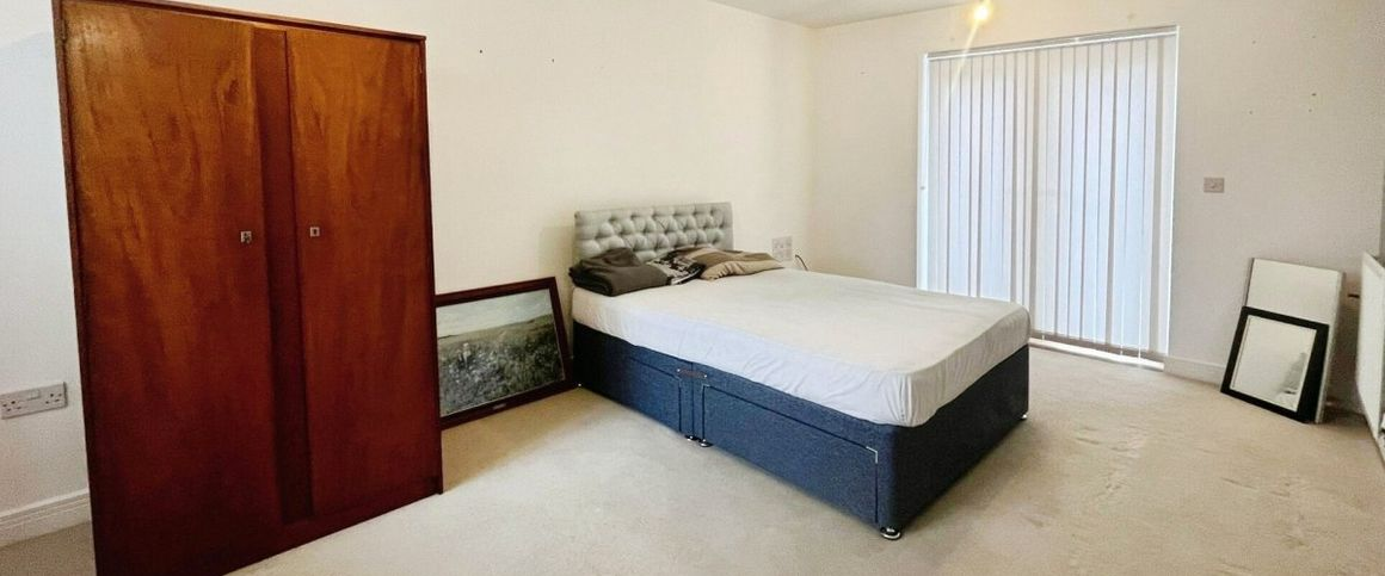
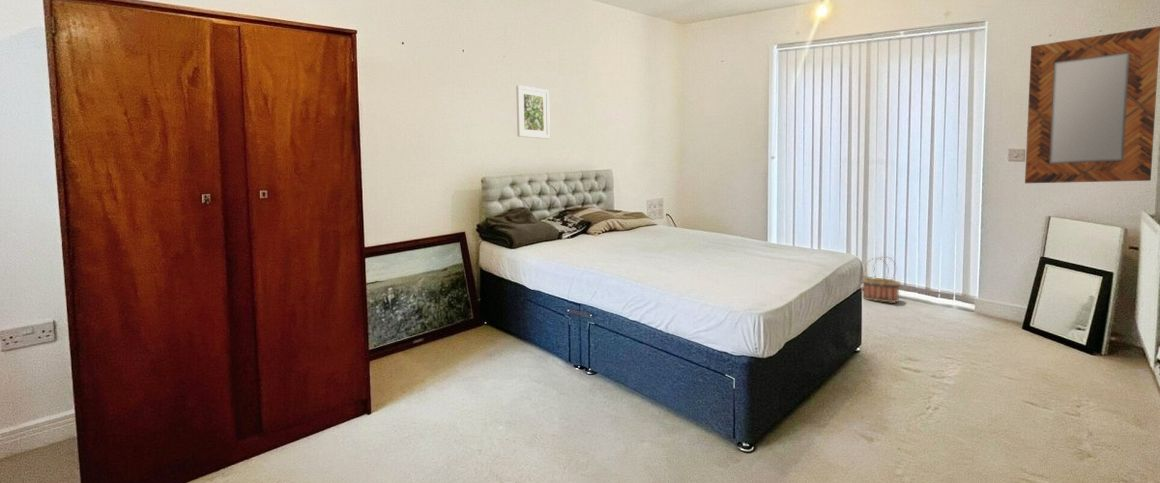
+ home mirror (1088, 110)
+ basket (880, 278)
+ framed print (533, 112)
